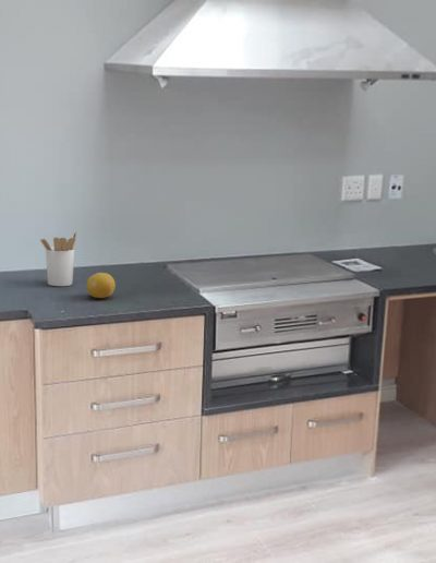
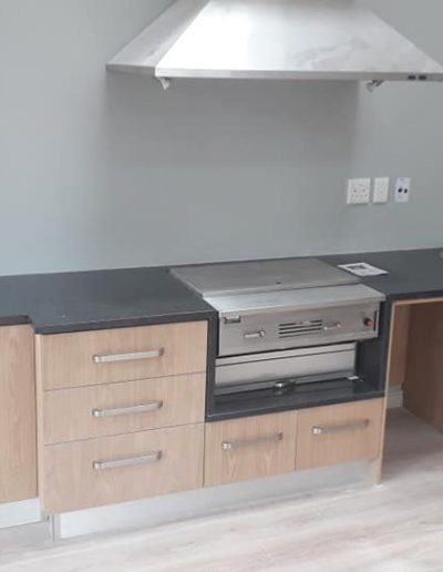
- utensil holder (61, 259)
- fruit (100, 285)
